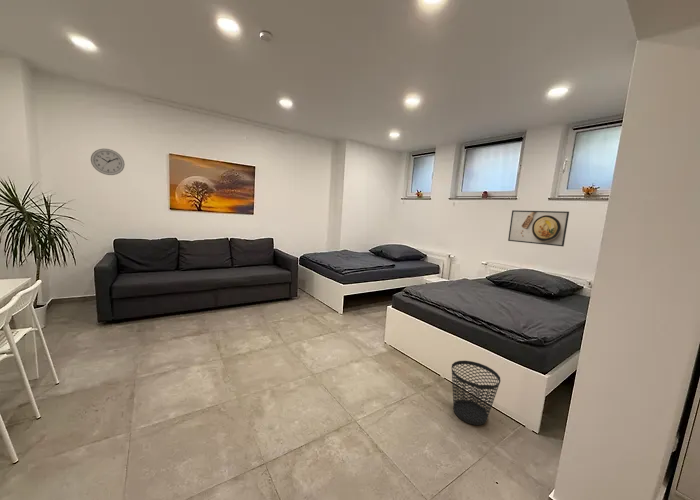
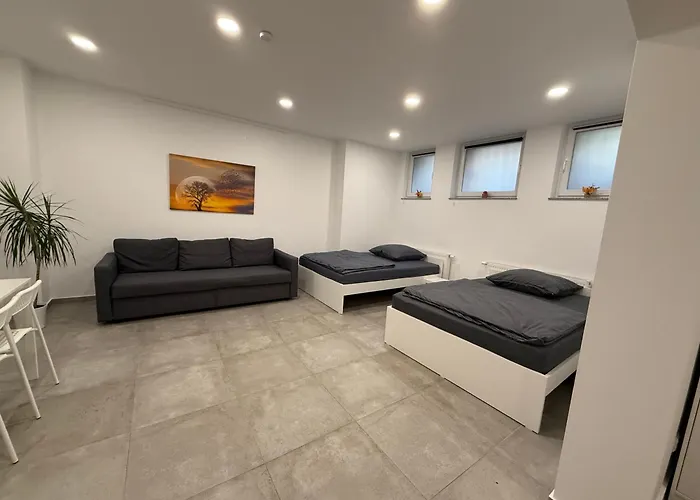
- wastebasket (472, 393)
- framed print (536, 227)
- wall clock (108, 161)
